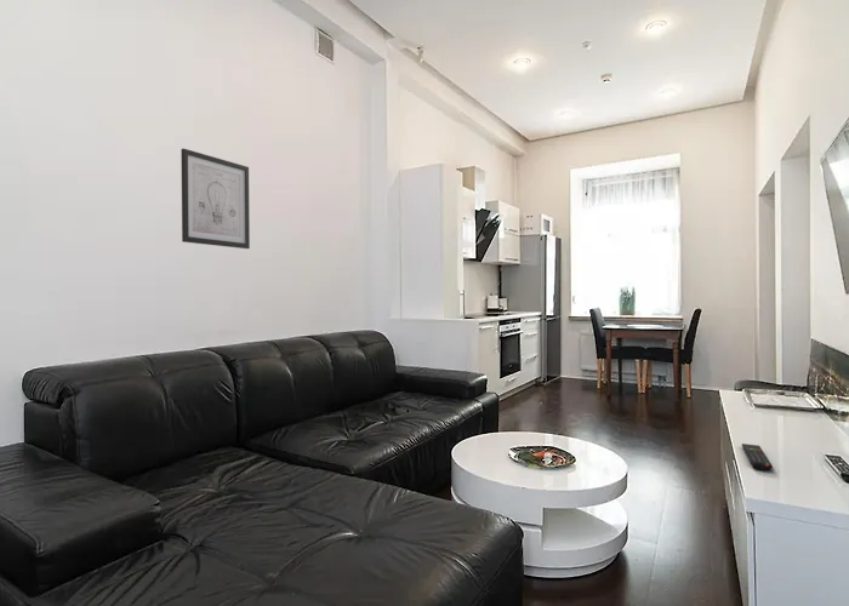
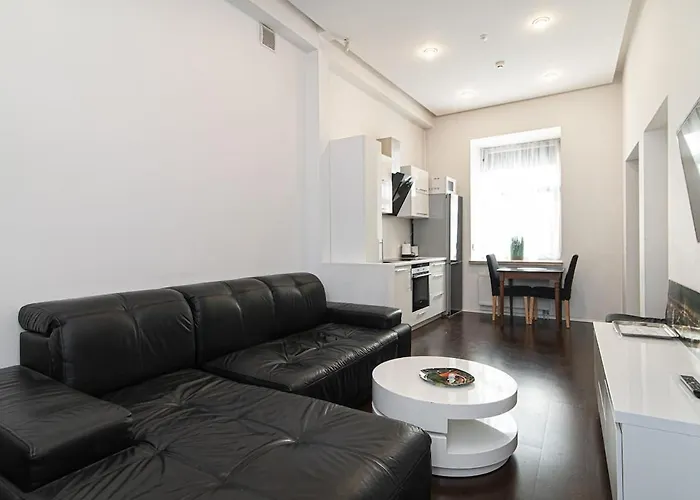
- remote control (756, 456)
- wall art (217, 201)
